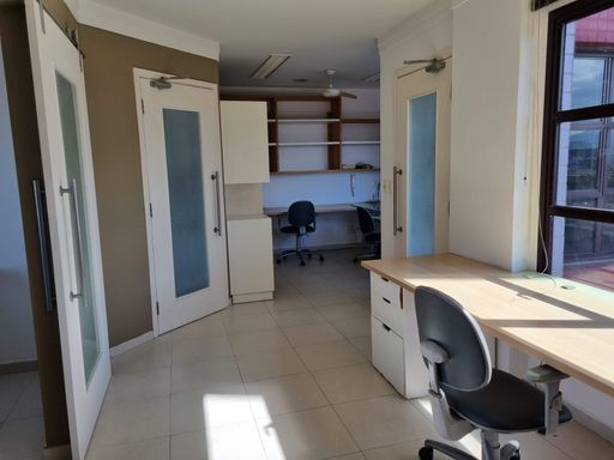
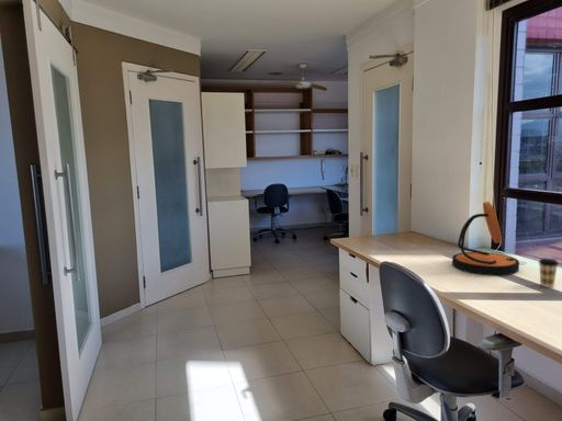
+ desk lamp (490, 232)
+ coffee cup (548, 272)
